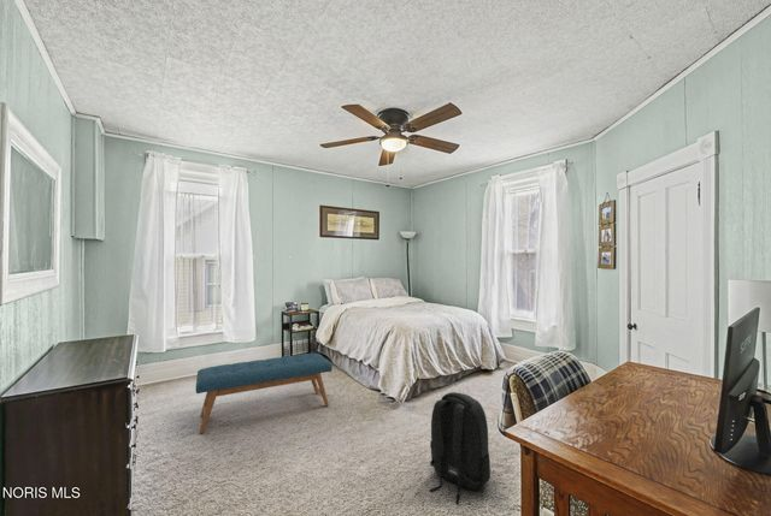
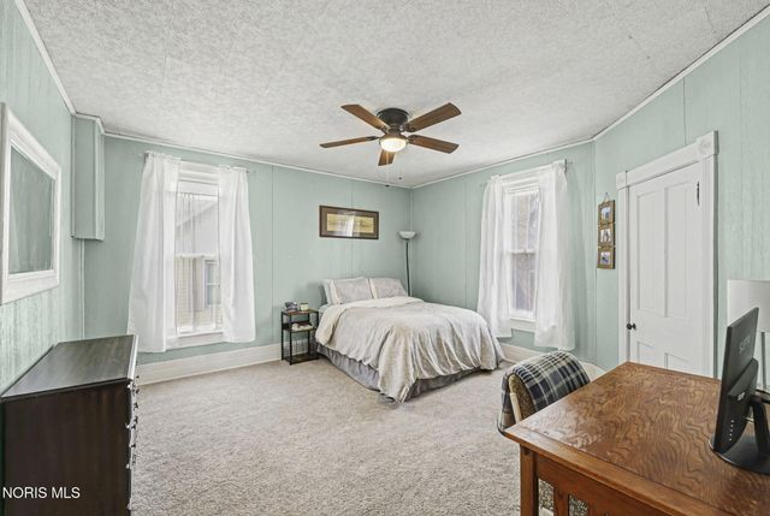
- bench (266, 386)
- backpack (457, 437)
